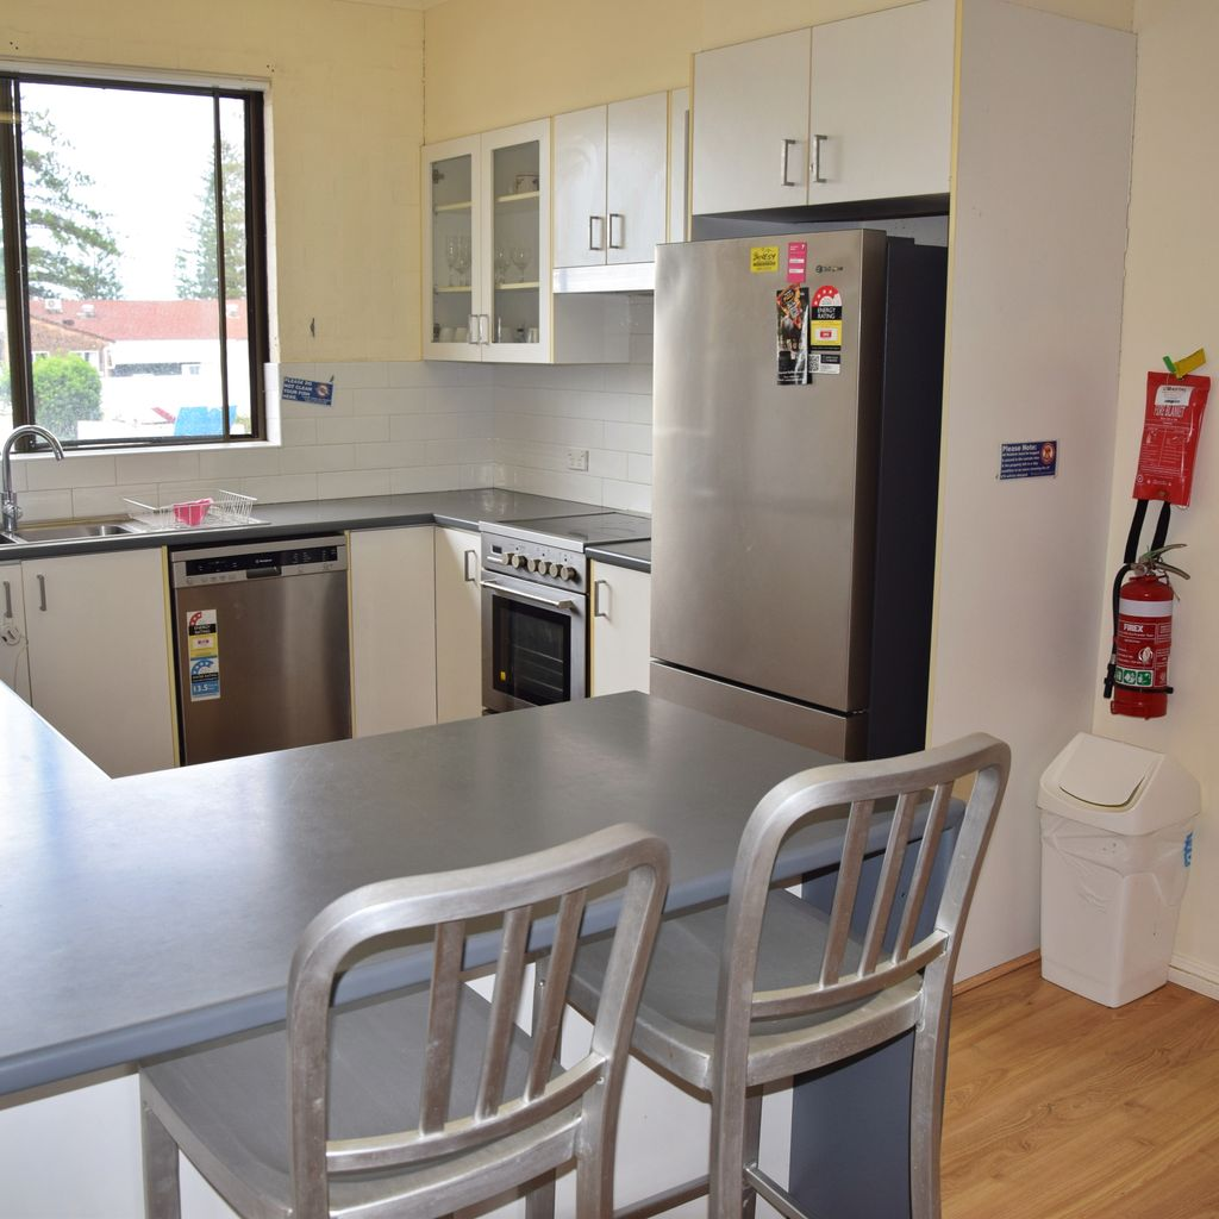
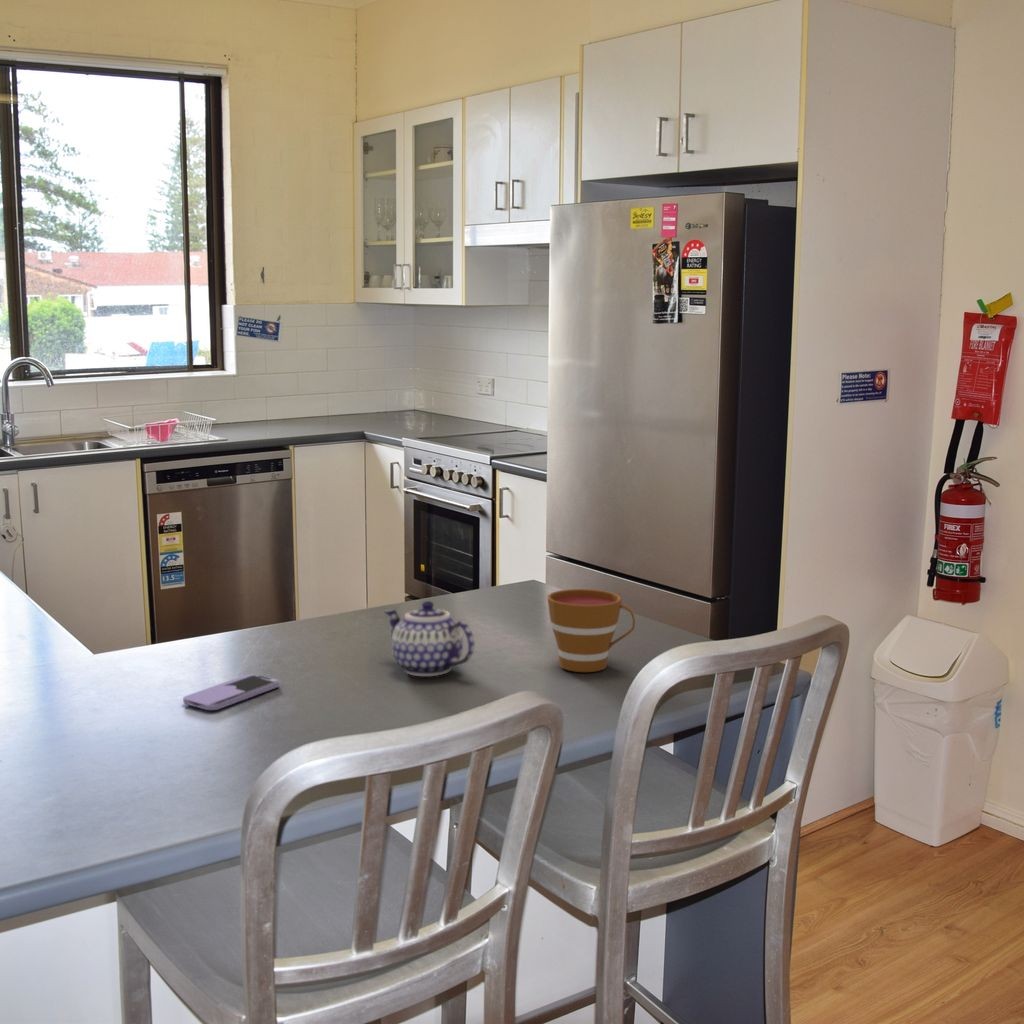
+ smartphone (232, 691)
+ cup (590, 631)
+ teapot (427, 636)
